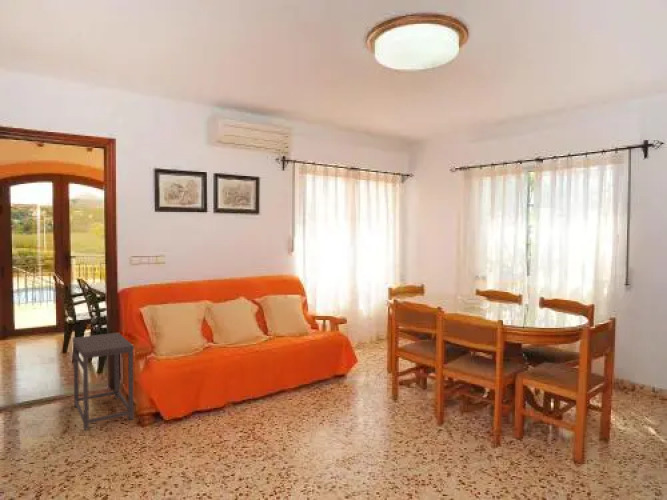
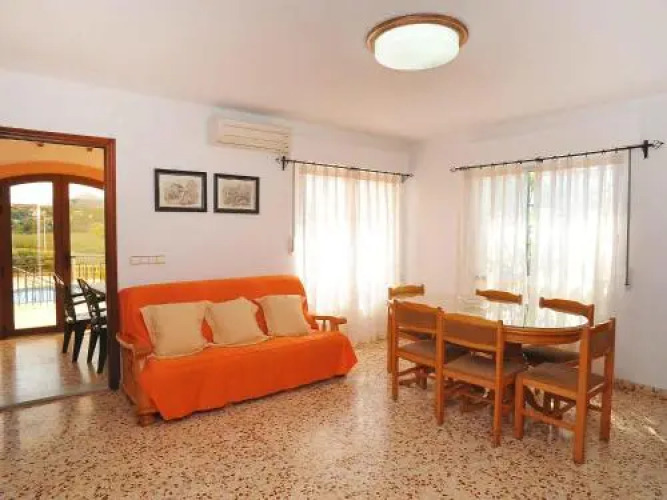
- side table (115, 377)
